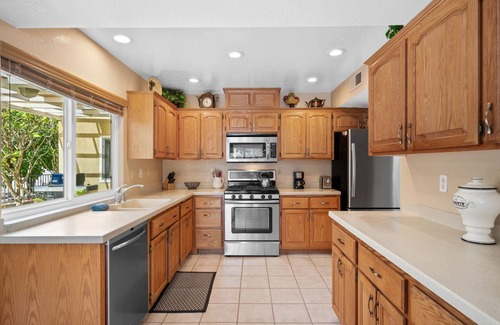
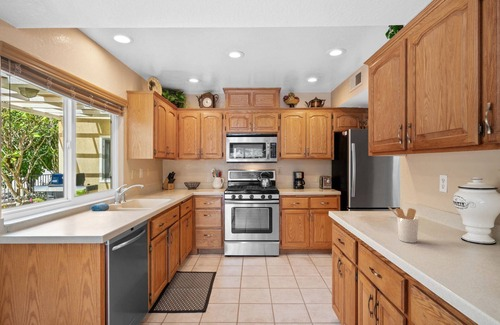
+ utensil holder (402, 223)
